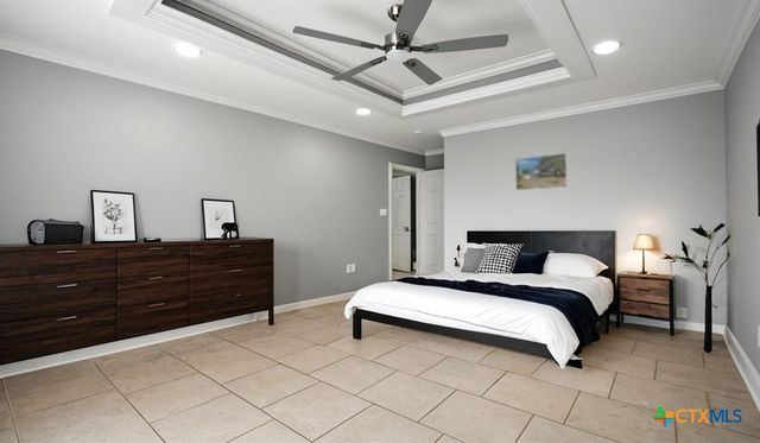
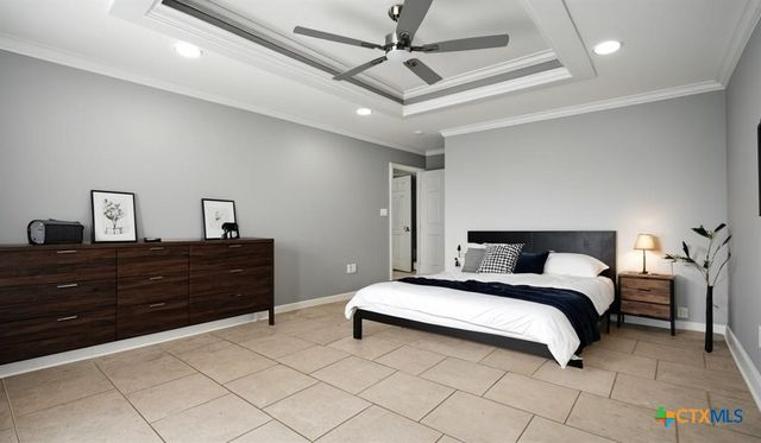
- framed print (540, 172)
